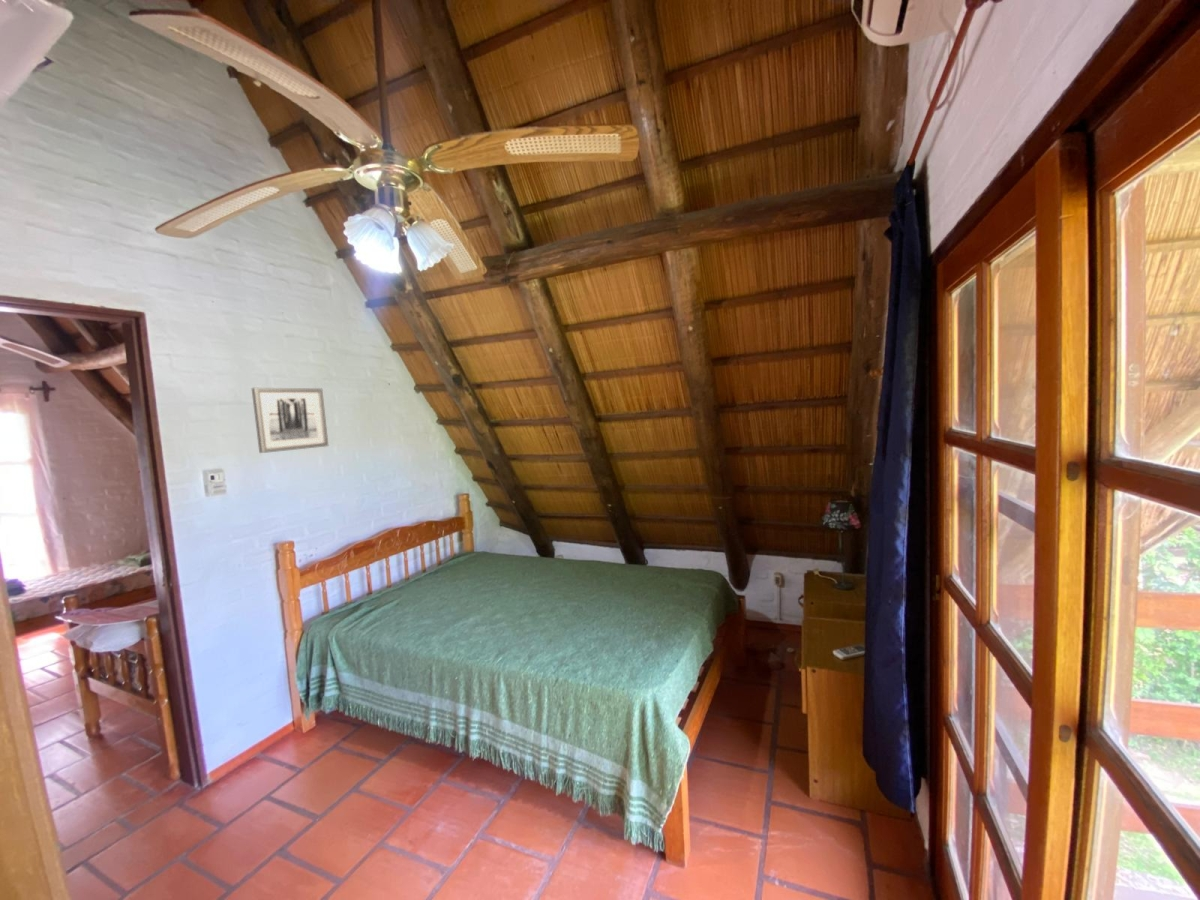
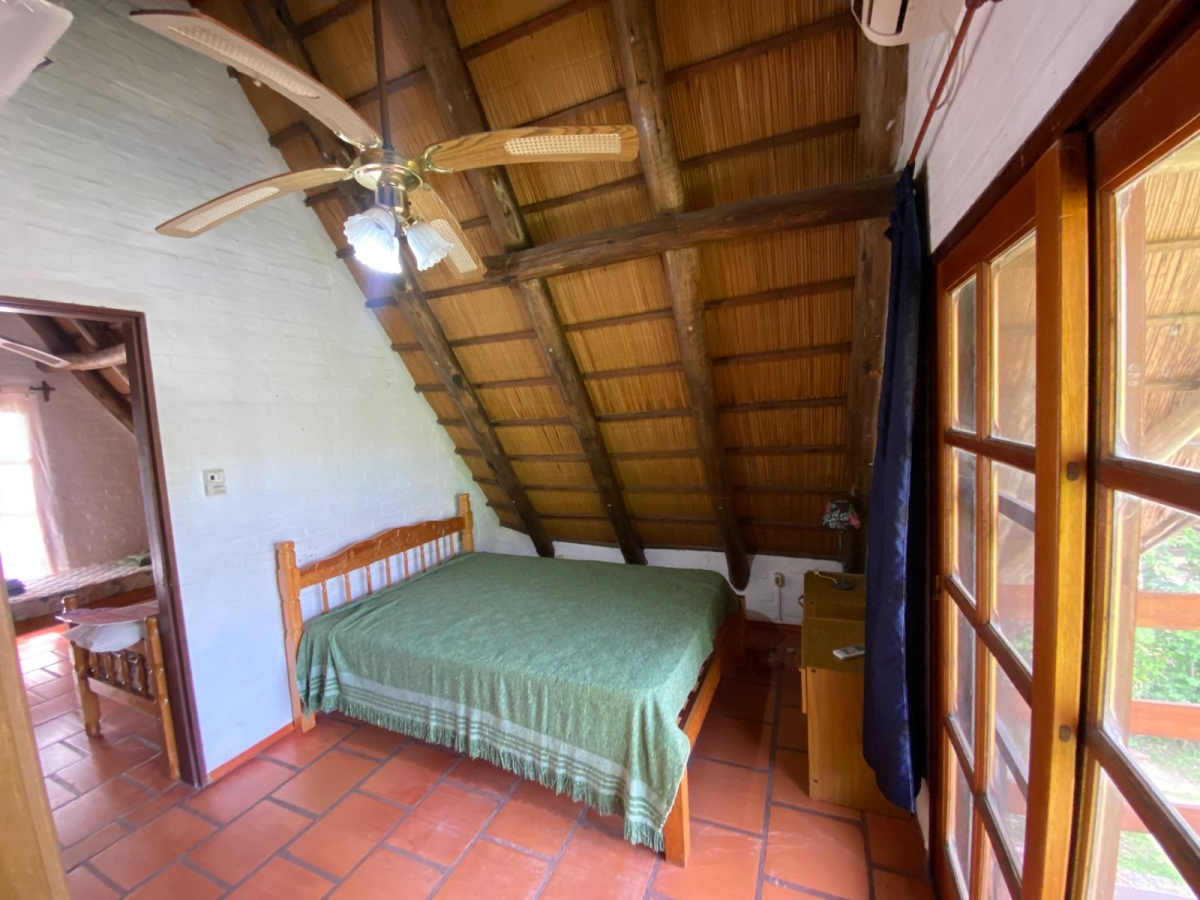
- wall art (292, 418)
